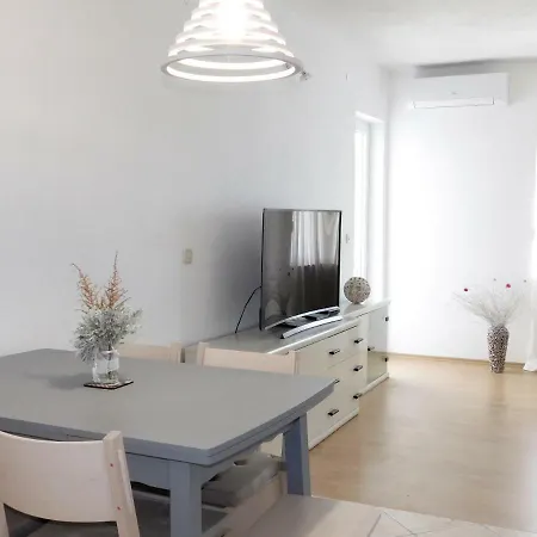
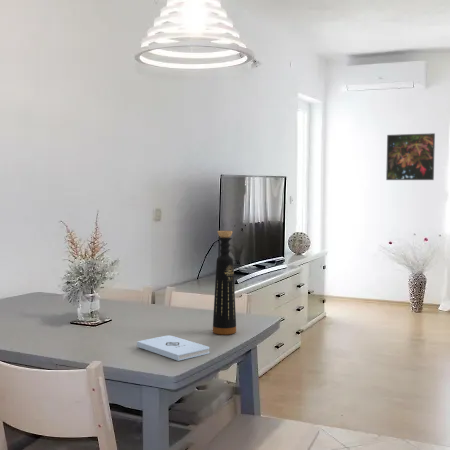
+ notepad (173, 347)
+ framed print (410, 157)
+ bottle (224, 281)
